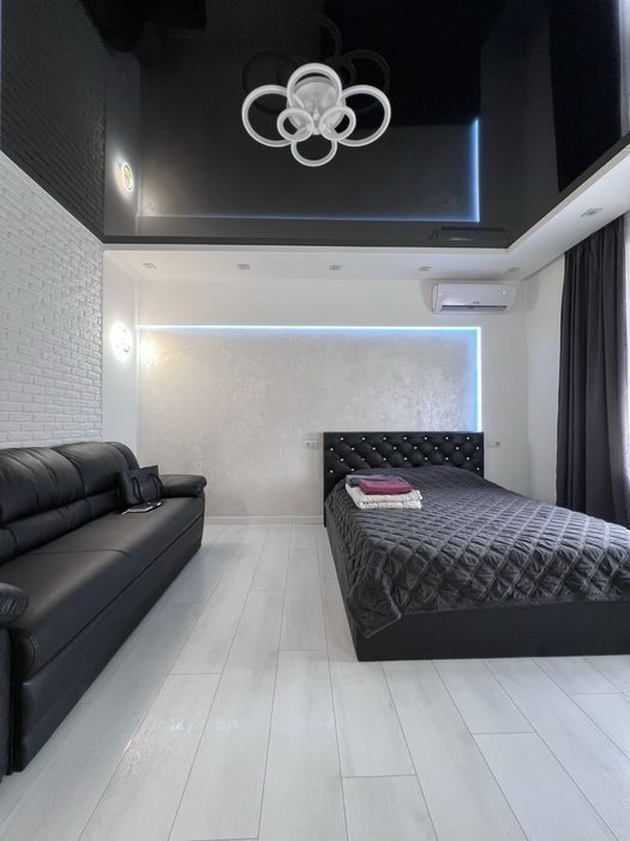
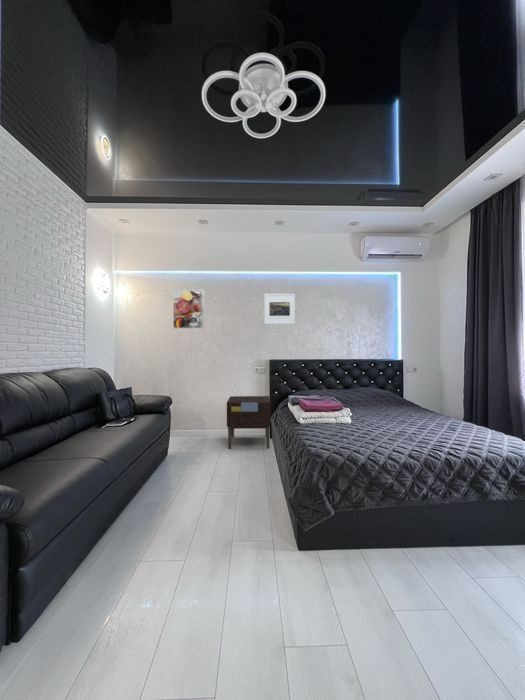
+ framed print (279, 309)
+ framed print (188, 309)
+ nightstand (249, 420)
